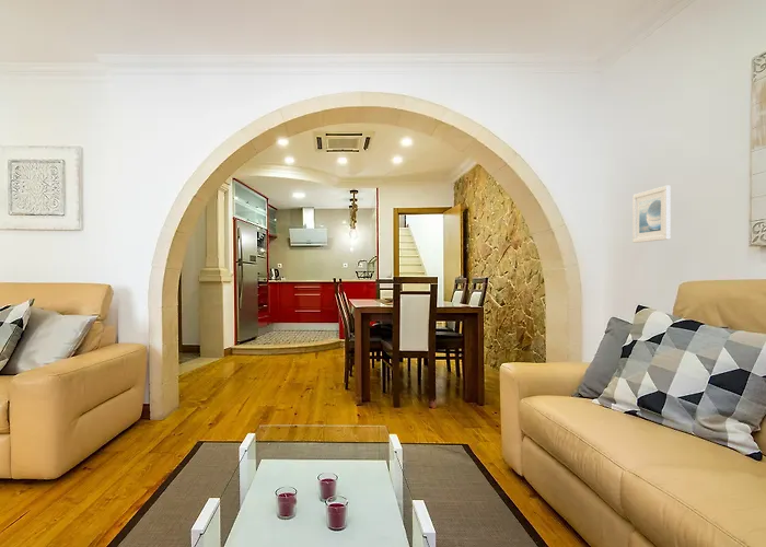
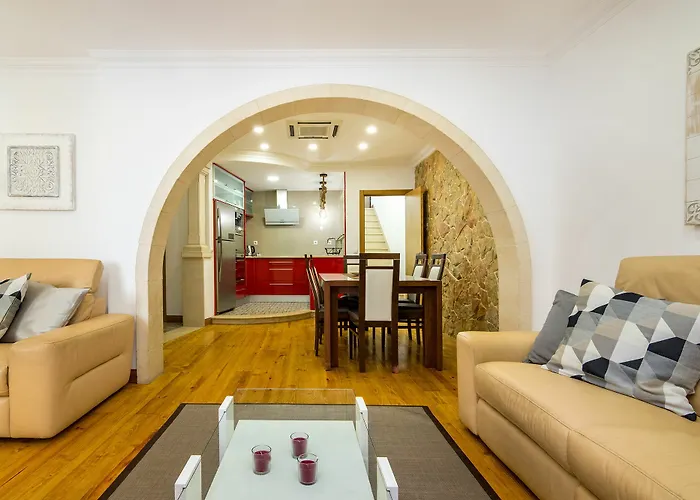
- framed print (650, 216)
